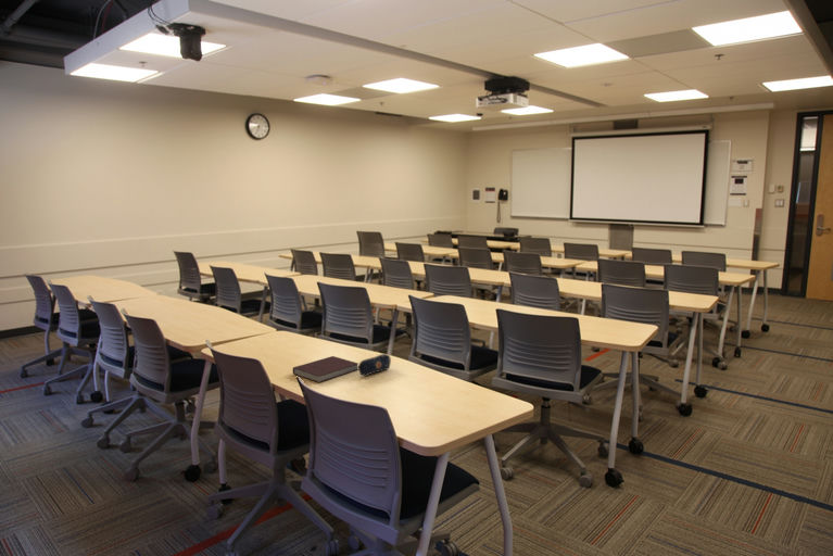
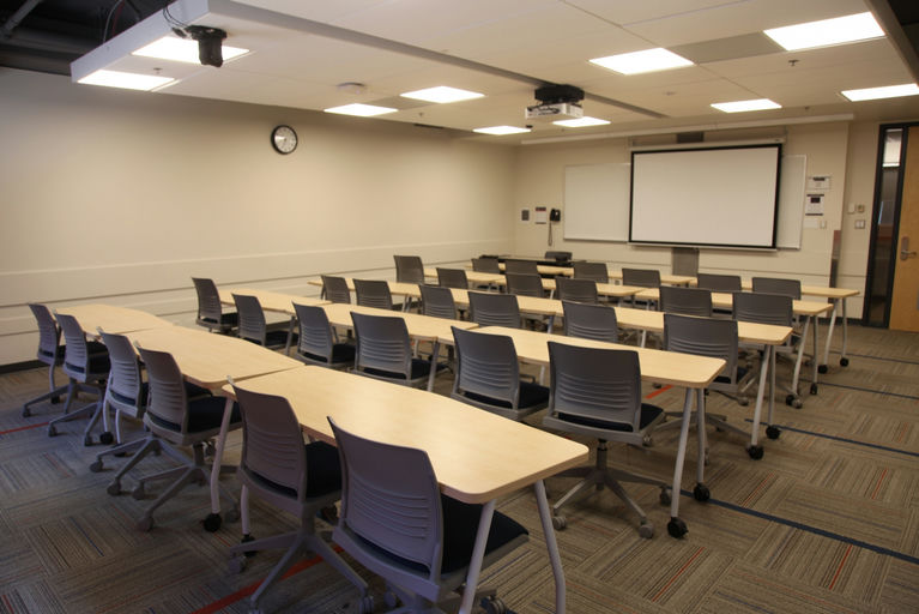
- pencil case (375, 364)
- notebook (326, 368)
